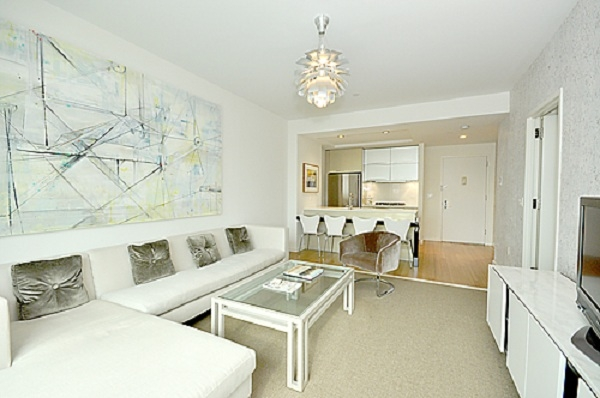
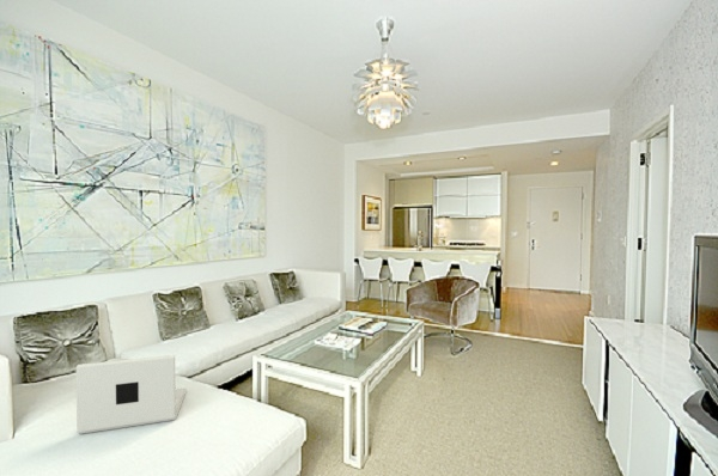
+ laptop (138, 380)
